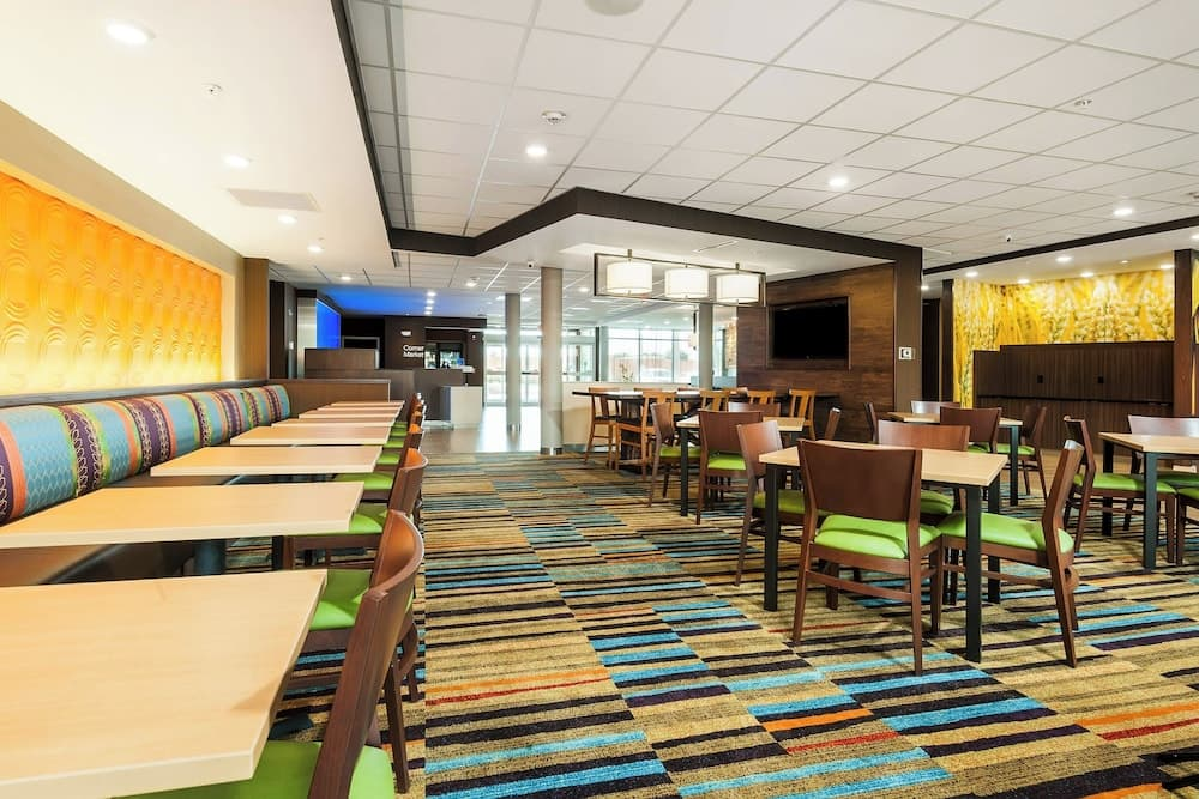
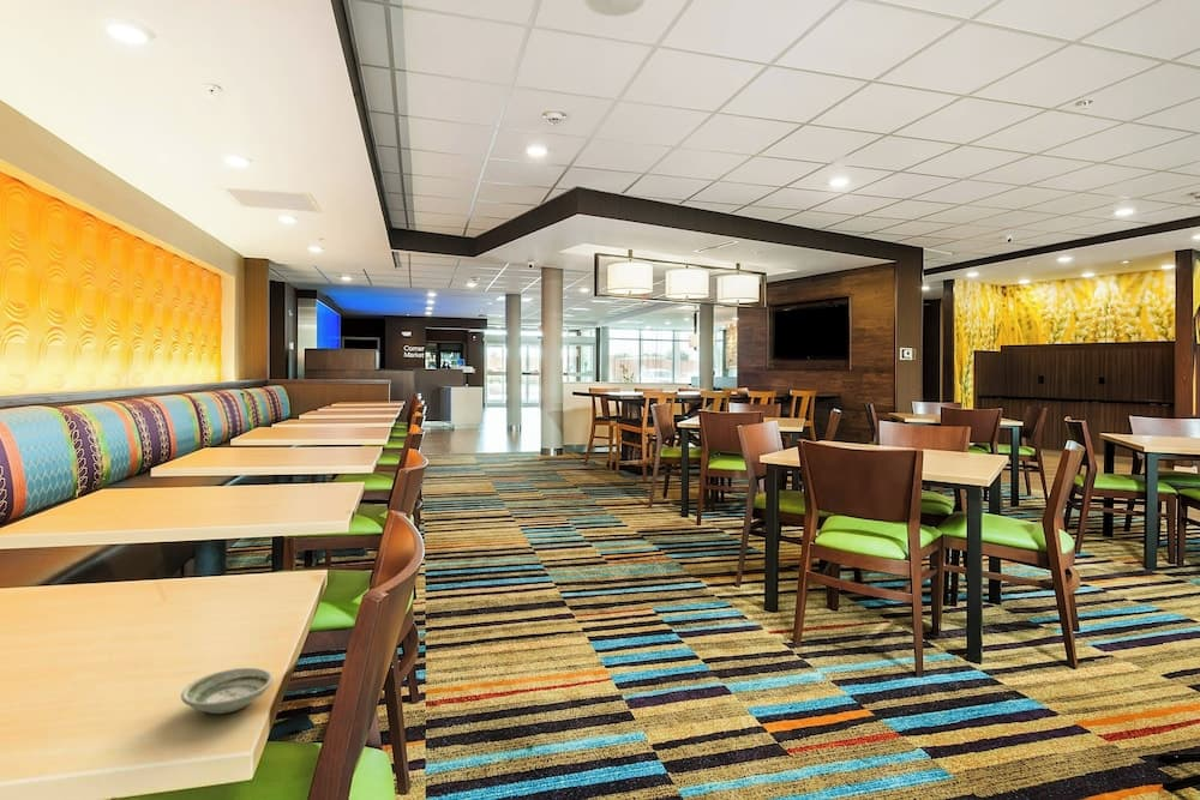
+ saucer (228, 693)
